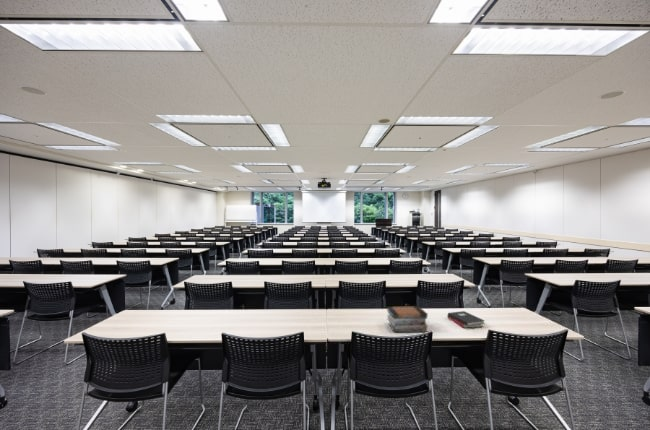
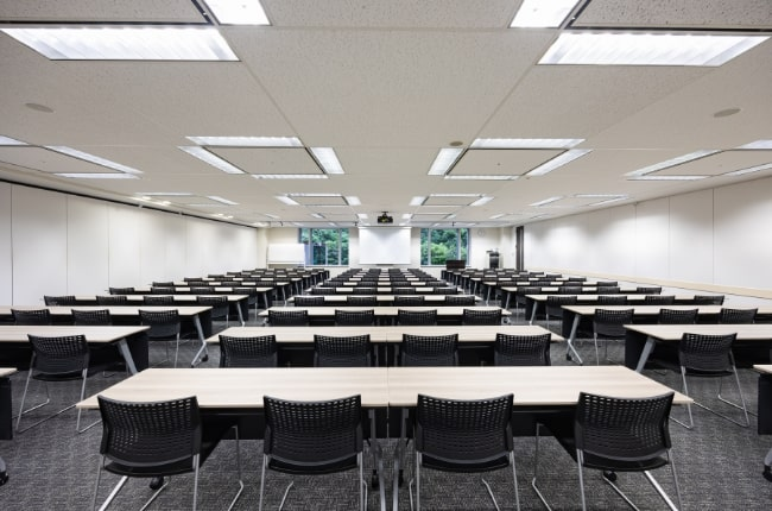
- hardback book (465, 319)
- book stack (406, 319)
